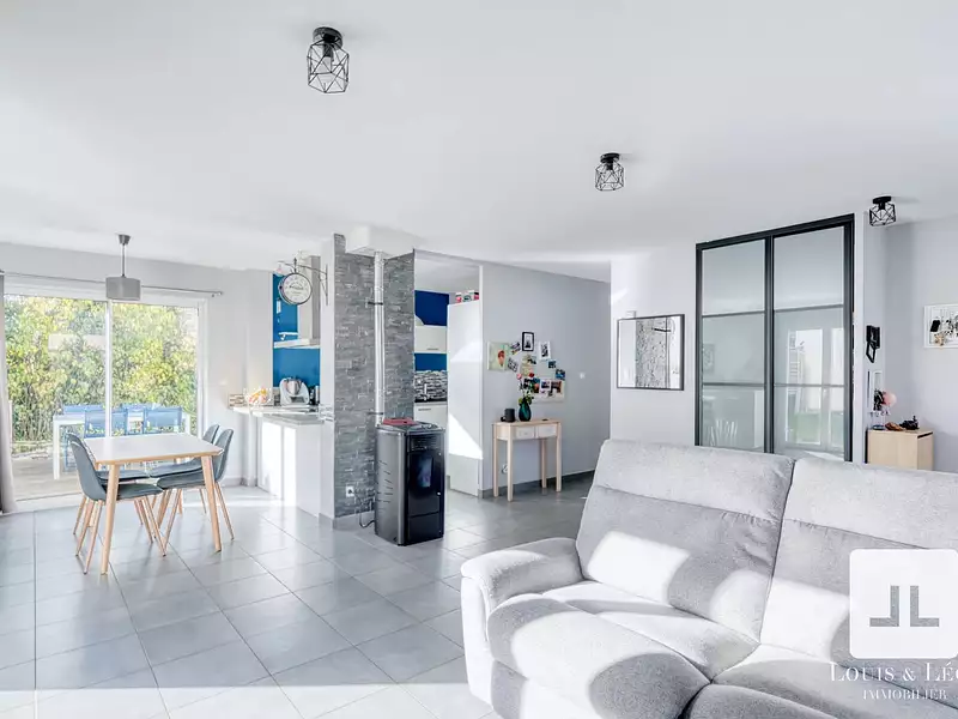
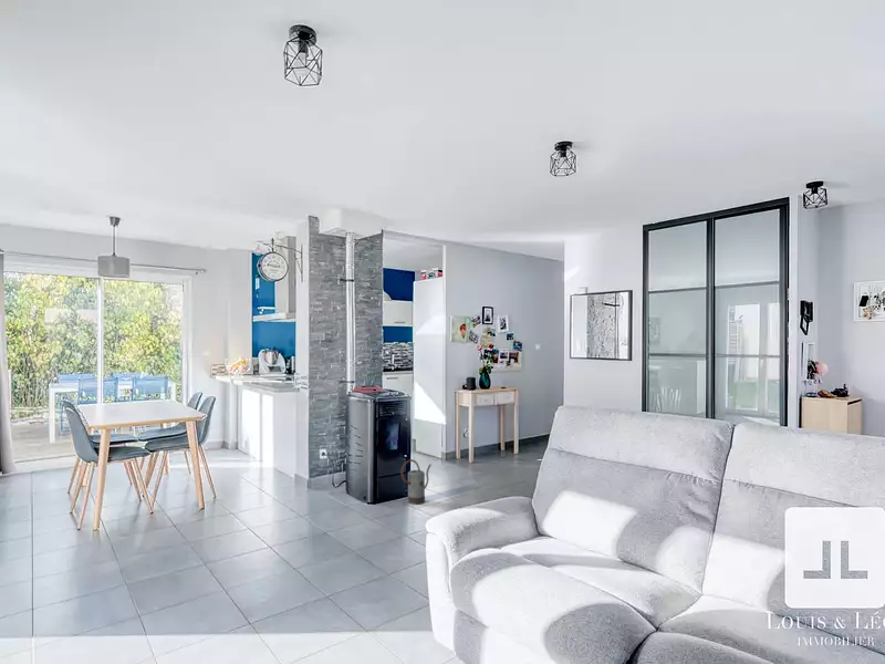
+ watering can (416, 479)
